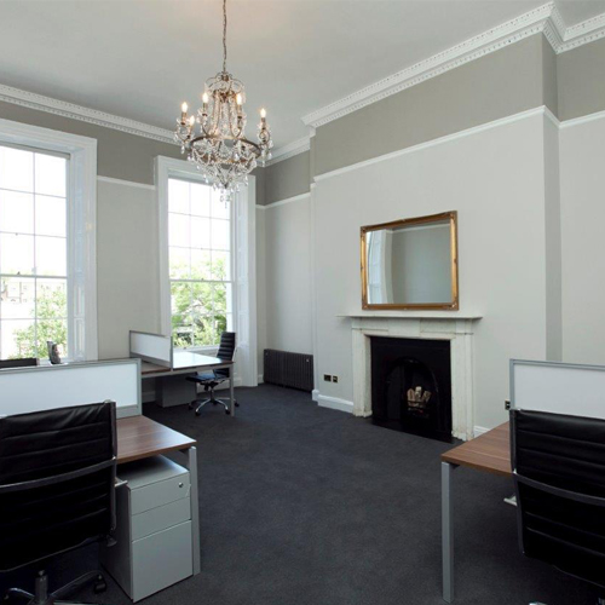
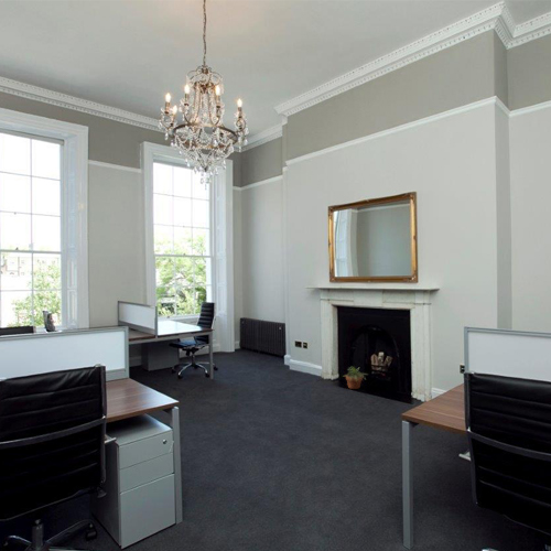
+ potted plant (354, 377)
